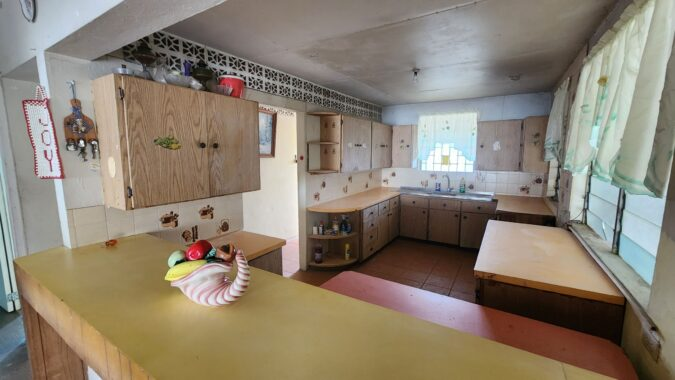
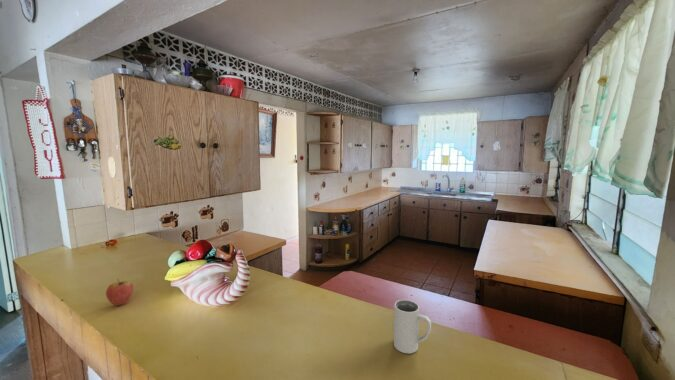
+ fruit (120, 291)
+ mug (412, 327)
